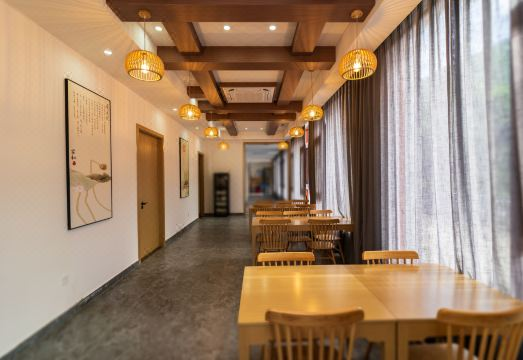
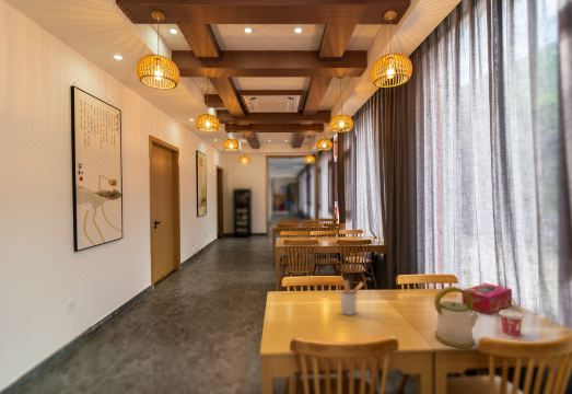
+ utensil holder (352, 297)
+ cup (511, 322)
+ tissue box (487, 297)
+ kettle (457, 313)
